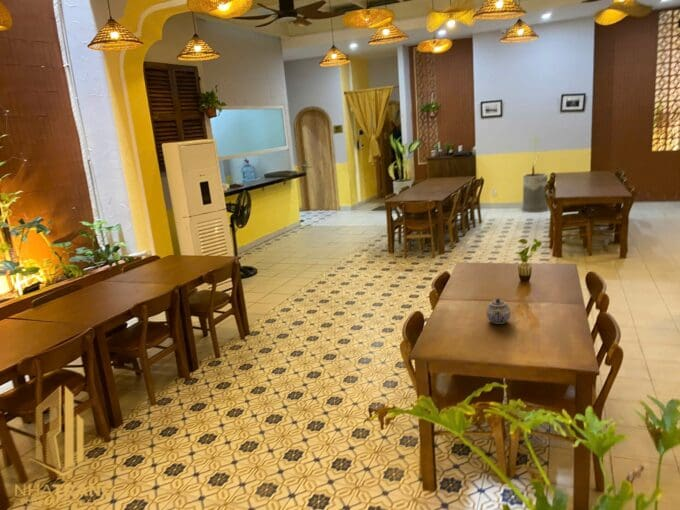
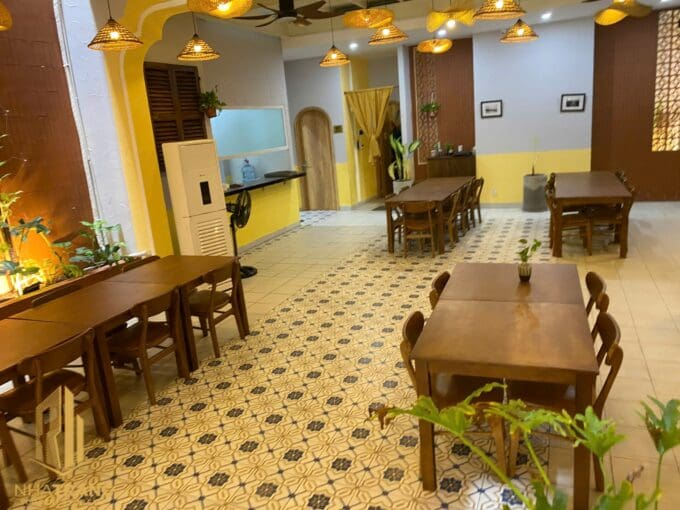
- teapot (498, 310)
